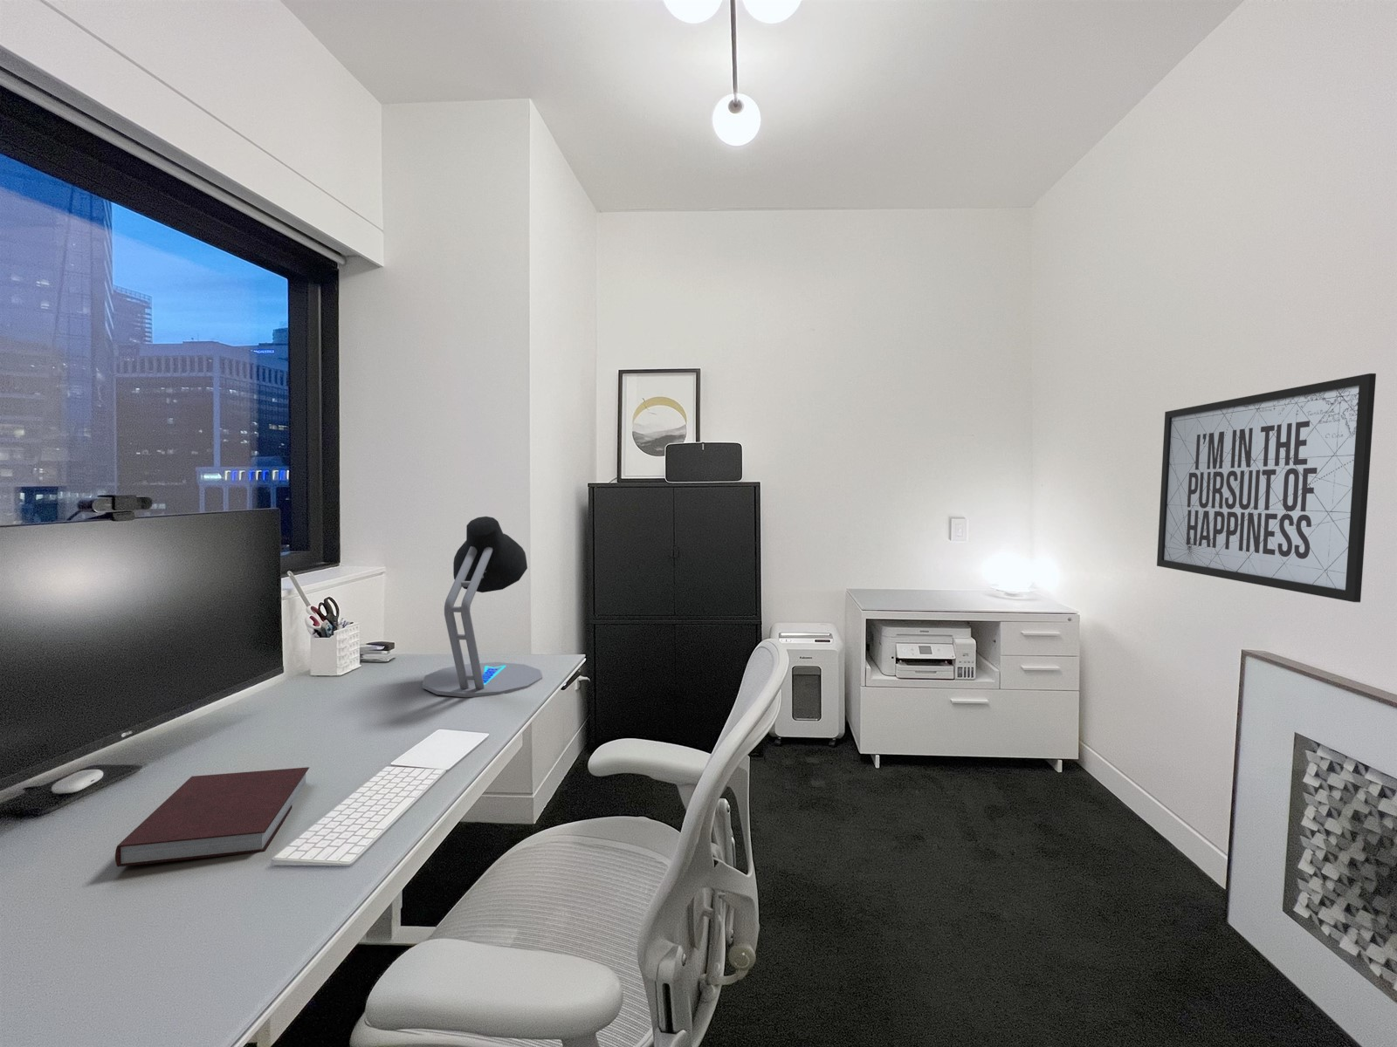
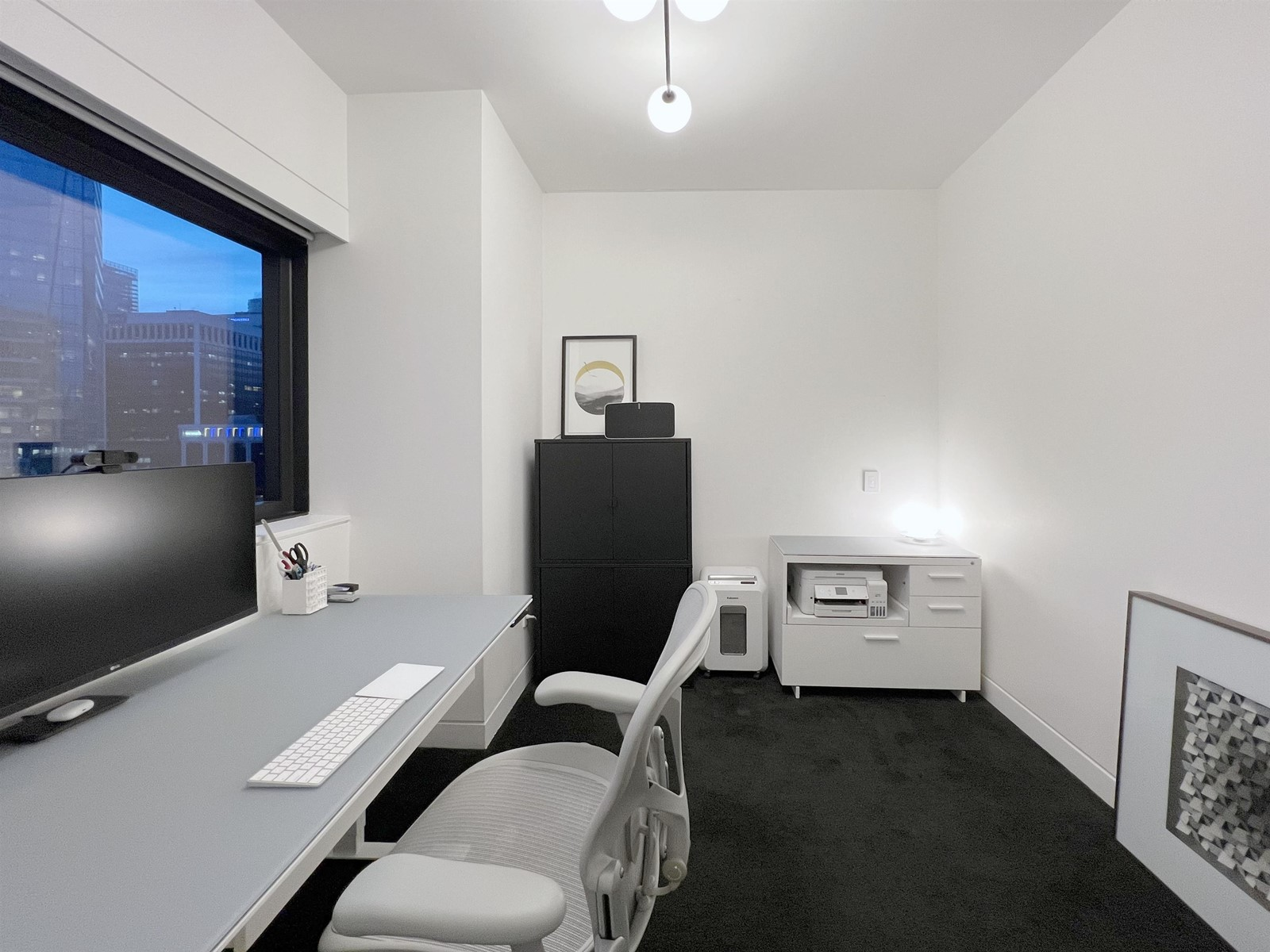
- mirror (1244, 488)
- desk lamp (472, 598)
- notebook (224, 811)
